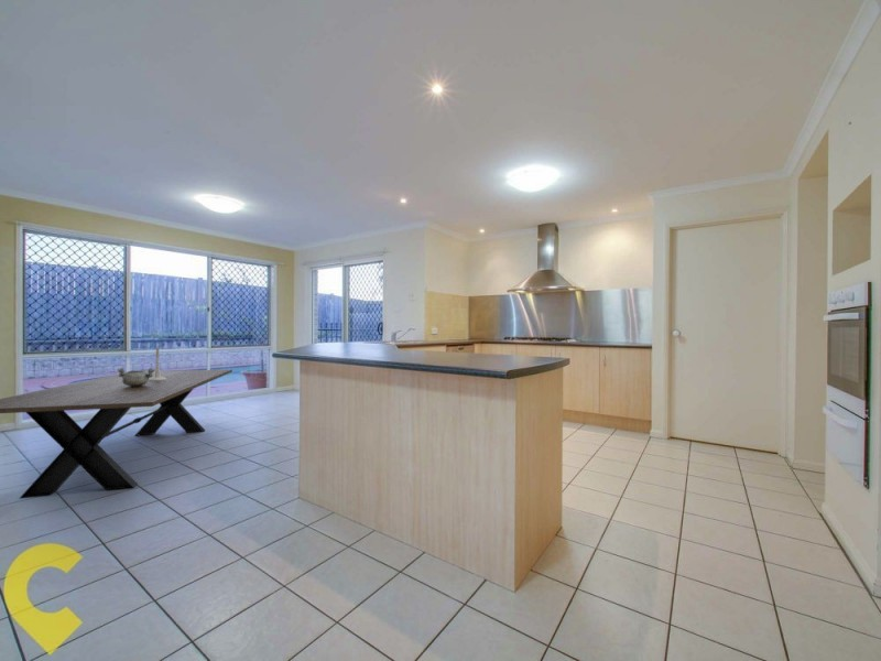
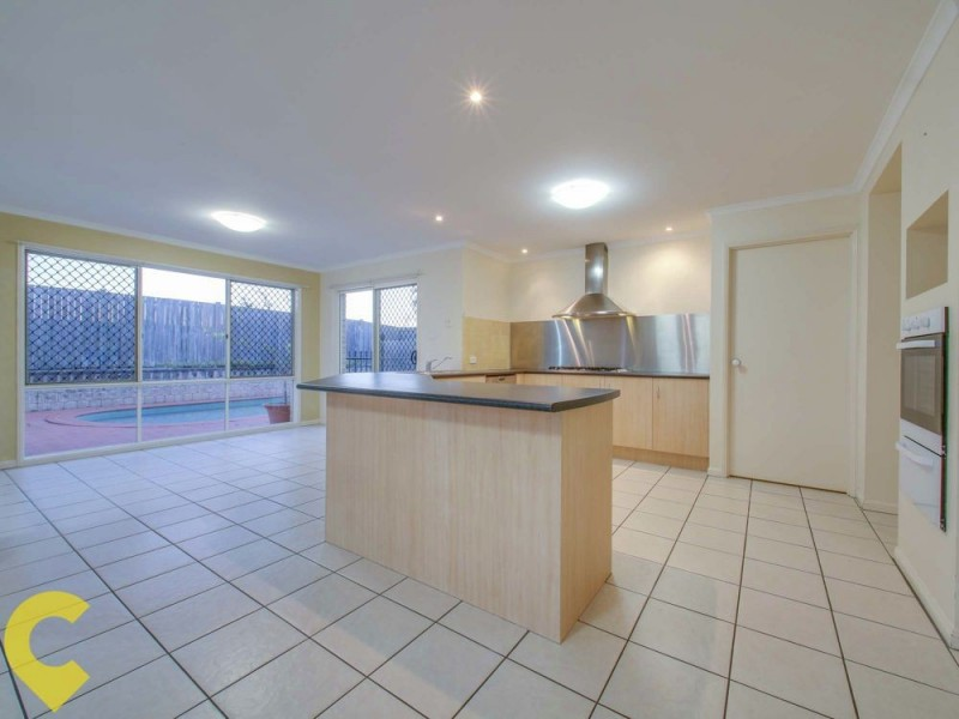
- dining table (137, 419)
- candlestick (157, 362)
- decorative bowl (137, 376)
